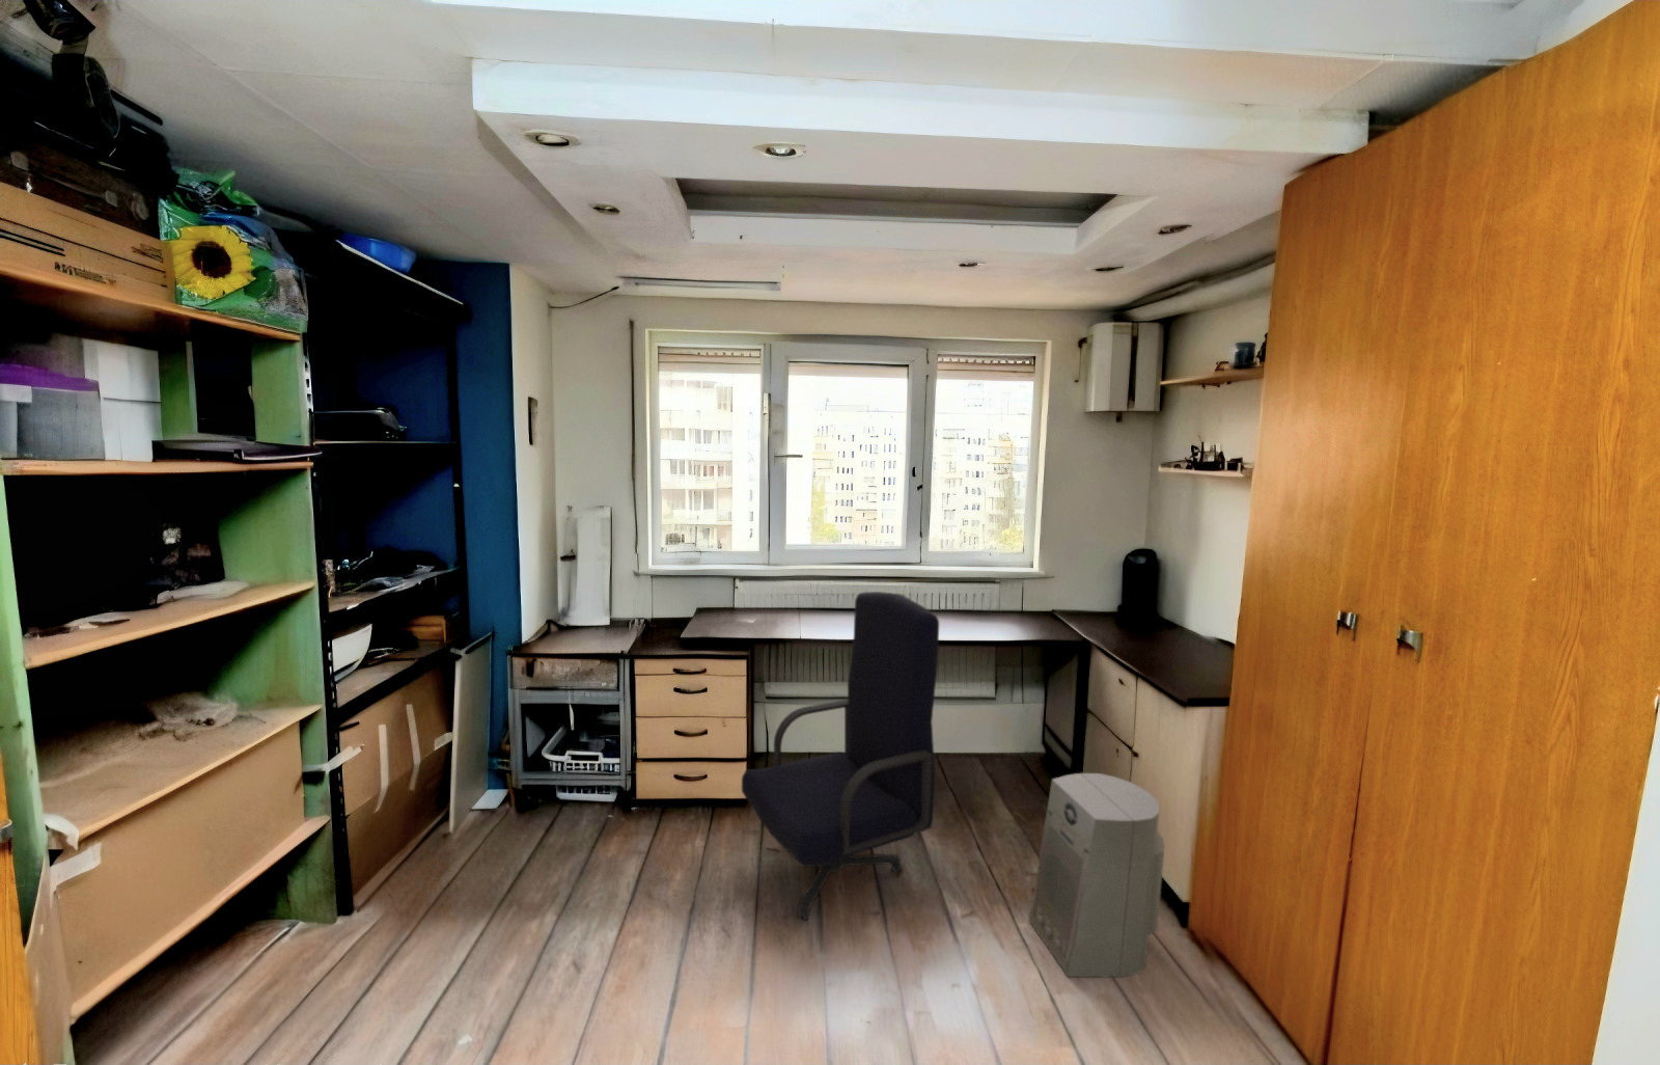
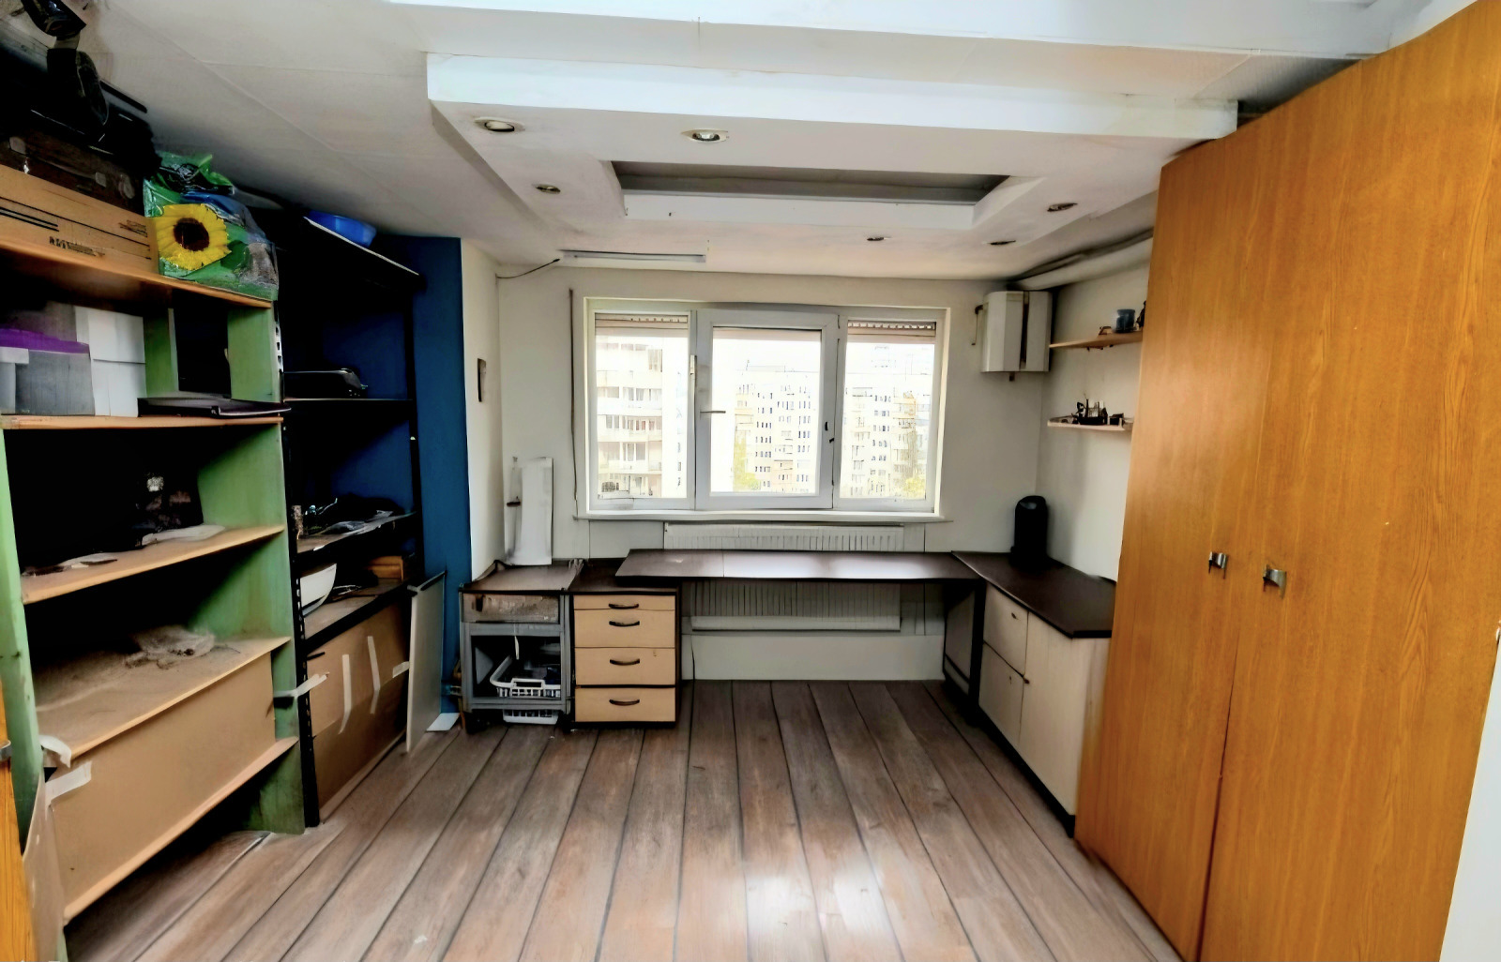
- fan (1103, 869)
- office chair (845, 739)
